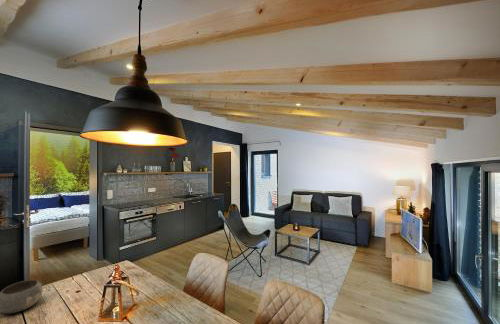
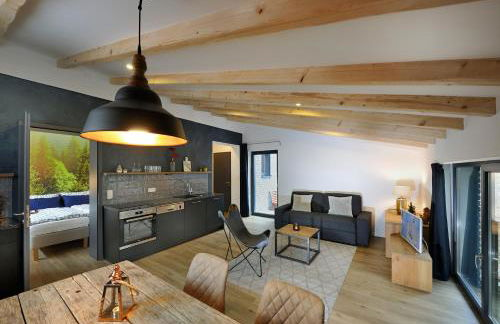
- bowl (20, 297)
